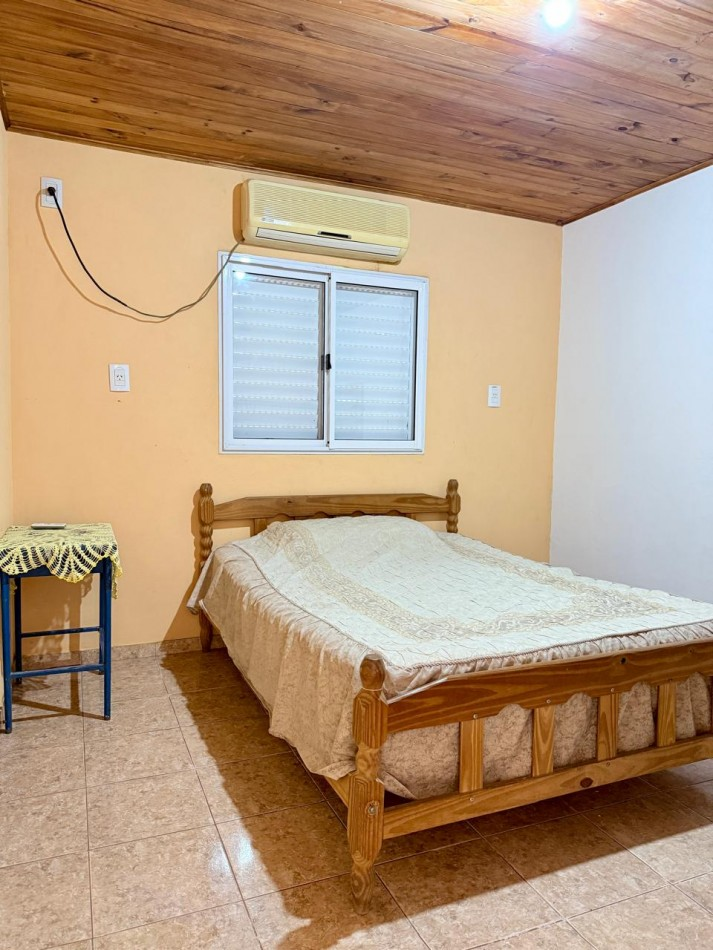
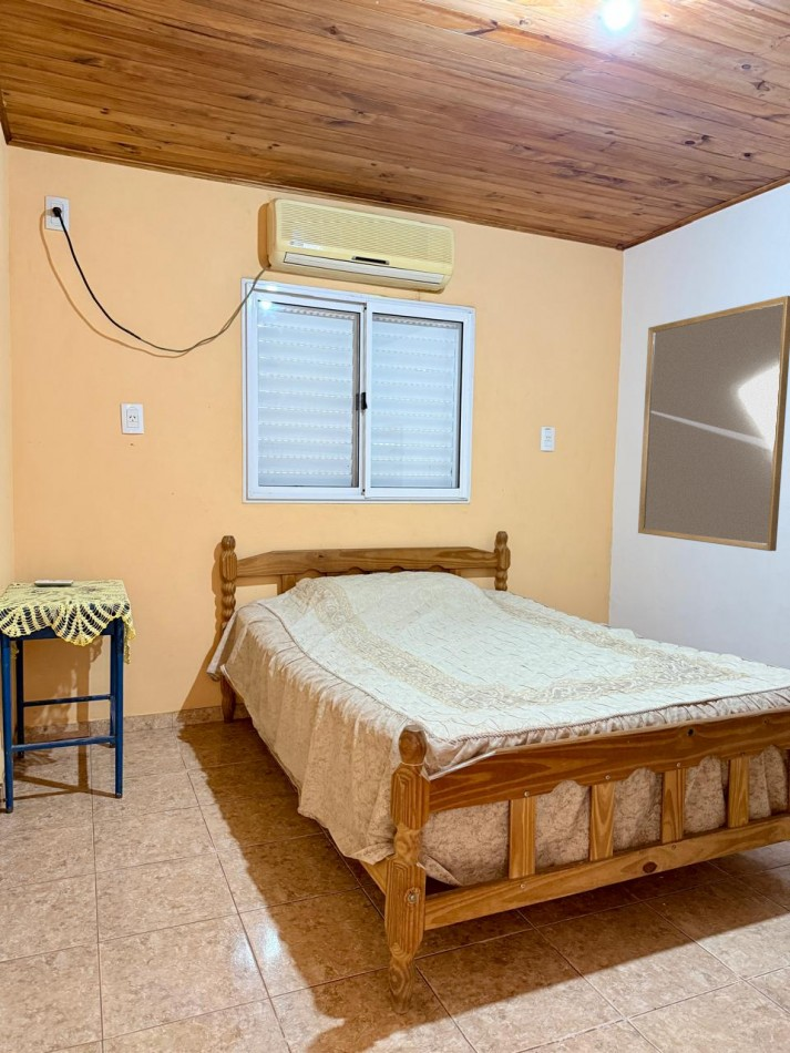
+ home mirror (706, 428)
